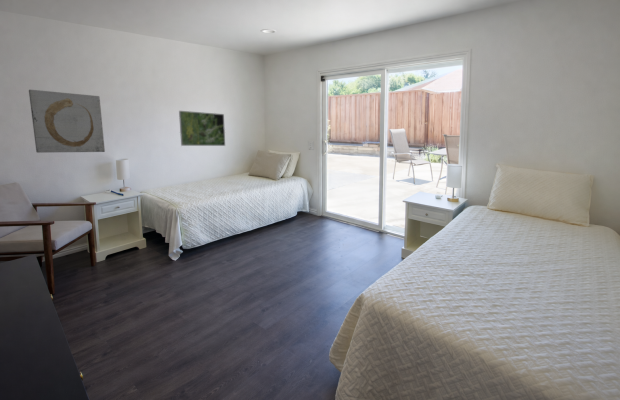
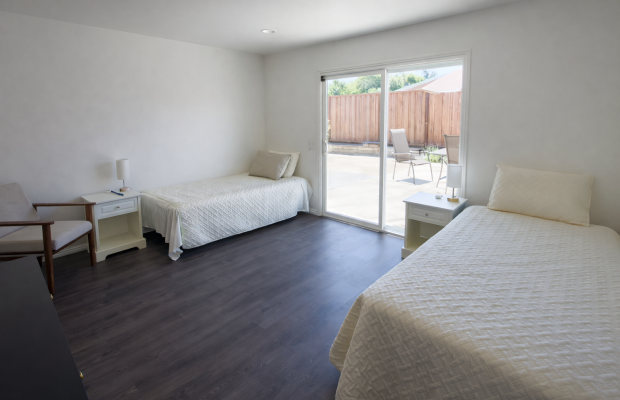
- wall art (69, 123)
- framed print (203, 129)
